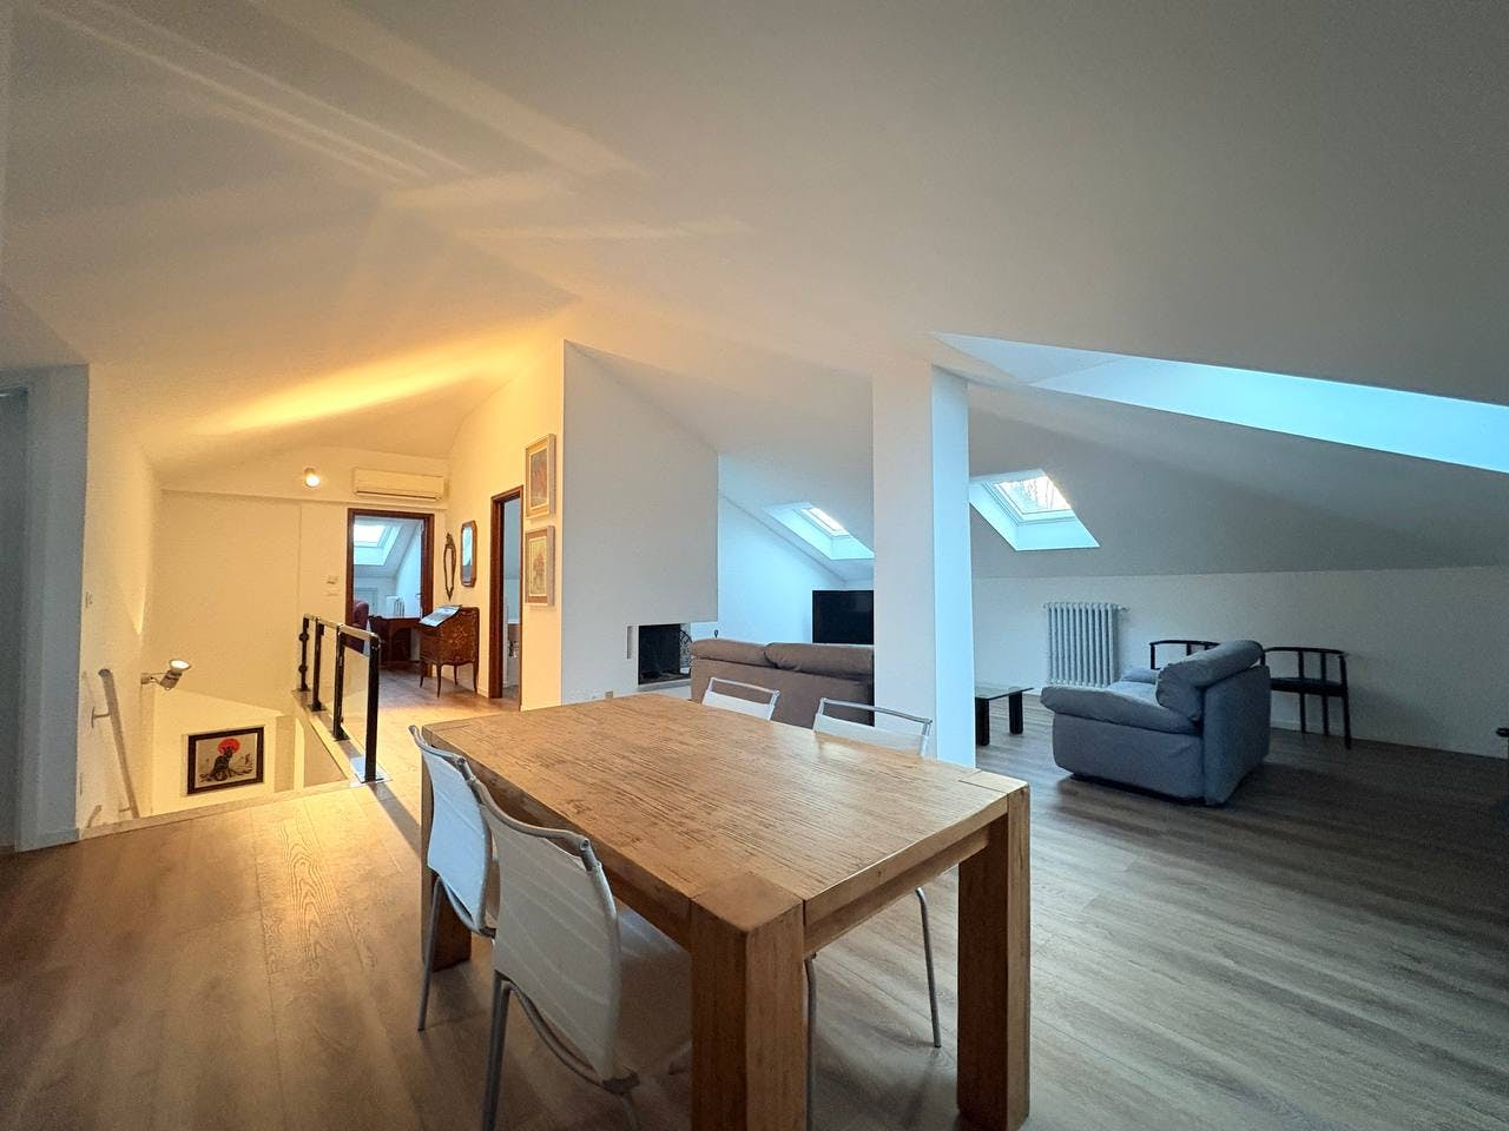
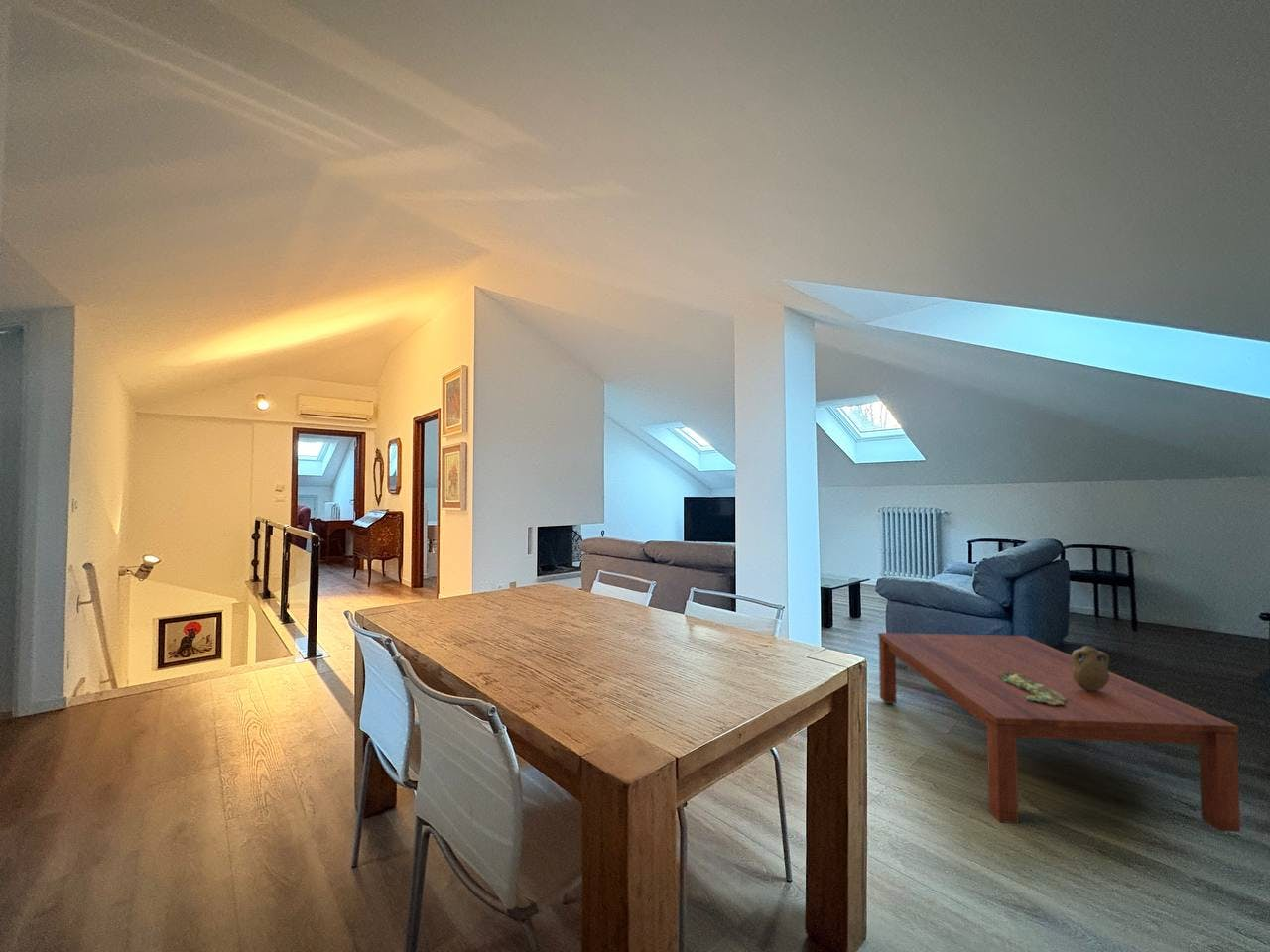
+ coffee table (1014, 708)
+ decorative bowl (1028, 686)
+ pilgrim flask (1090, 667)
